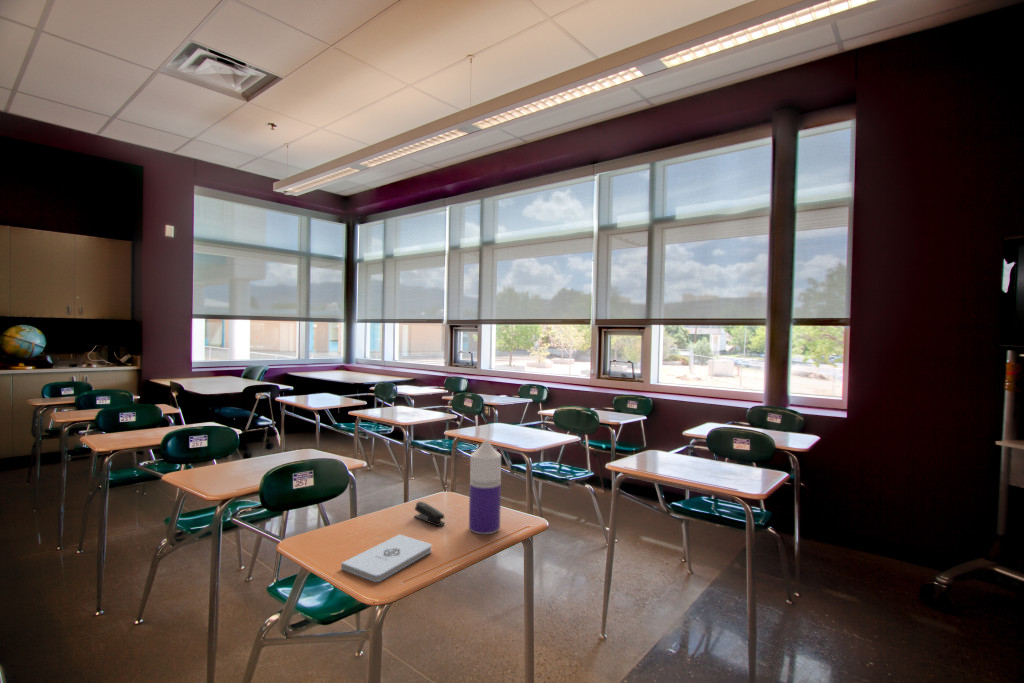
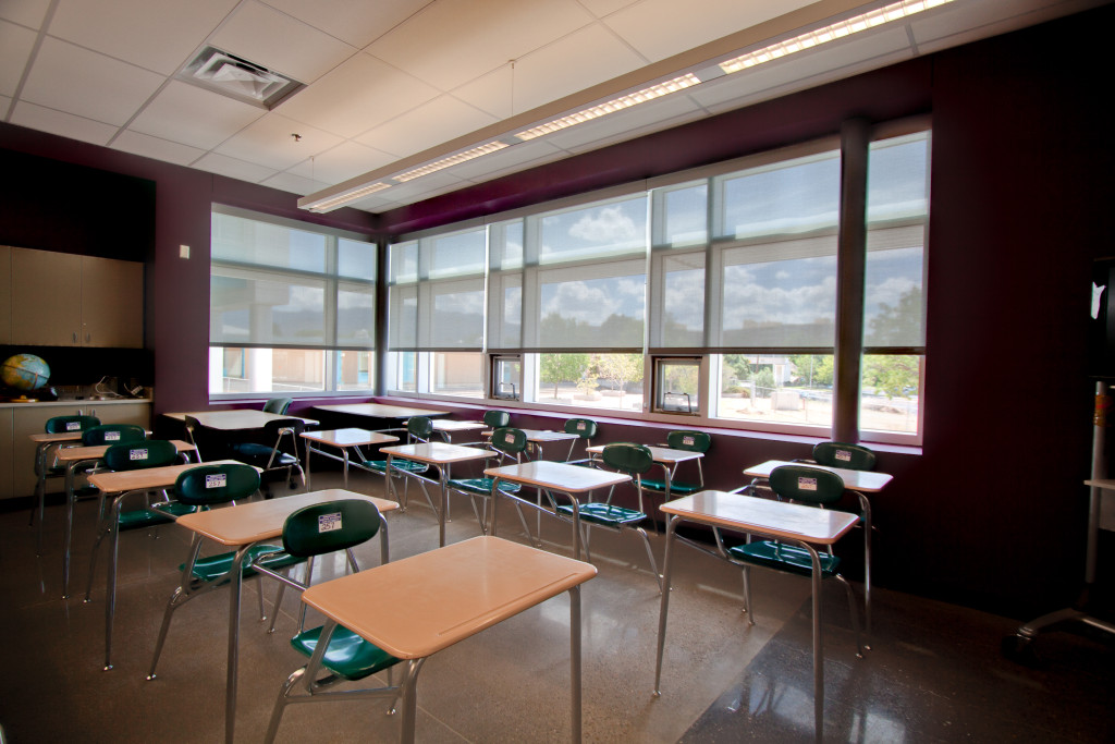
- bottle (485, 484)
- stapler (429, 513)
- notepad (389, 556)
